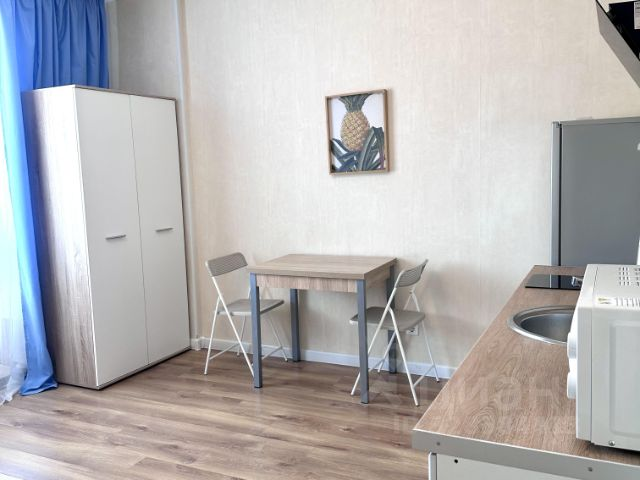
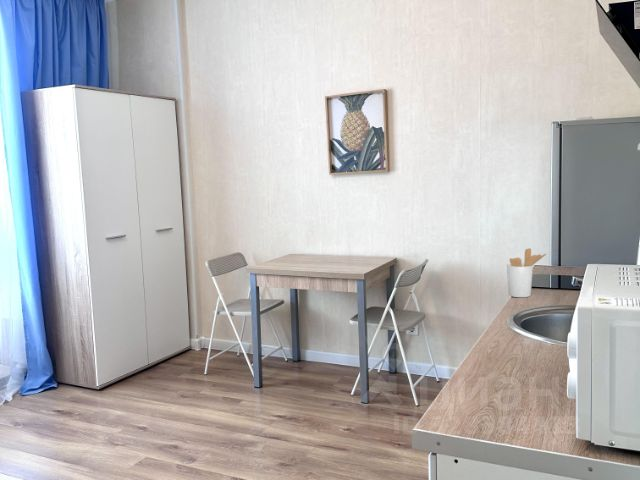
+ utensil holder (525, 273)
